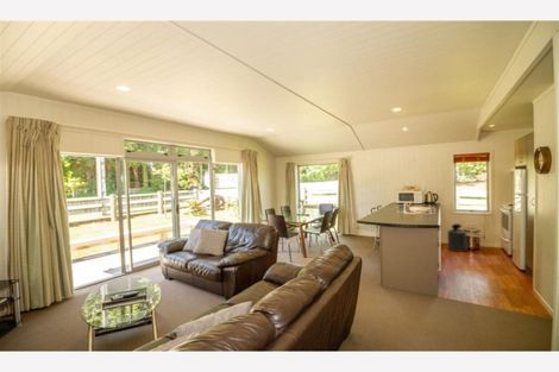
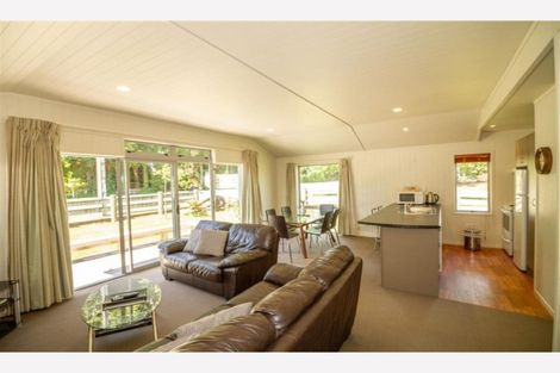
- trash can (457, 235)
